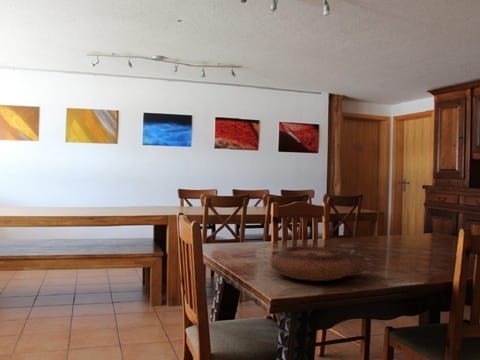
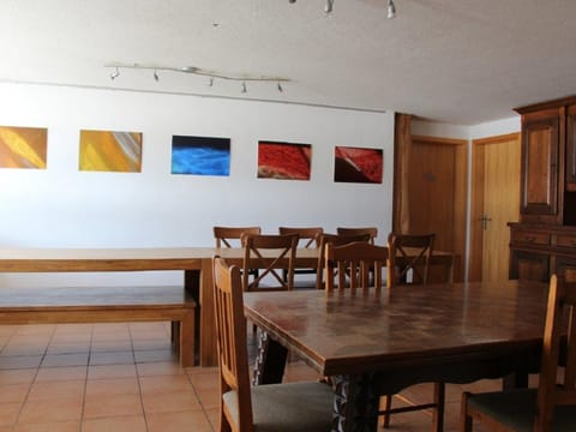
- plate (316, 263)
